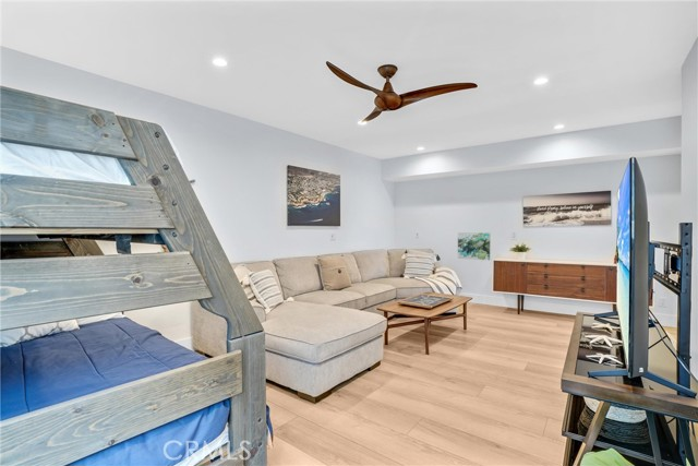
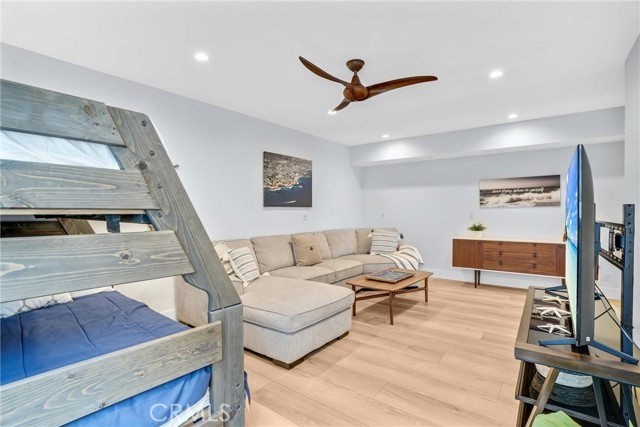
- wall art (473, 246)
